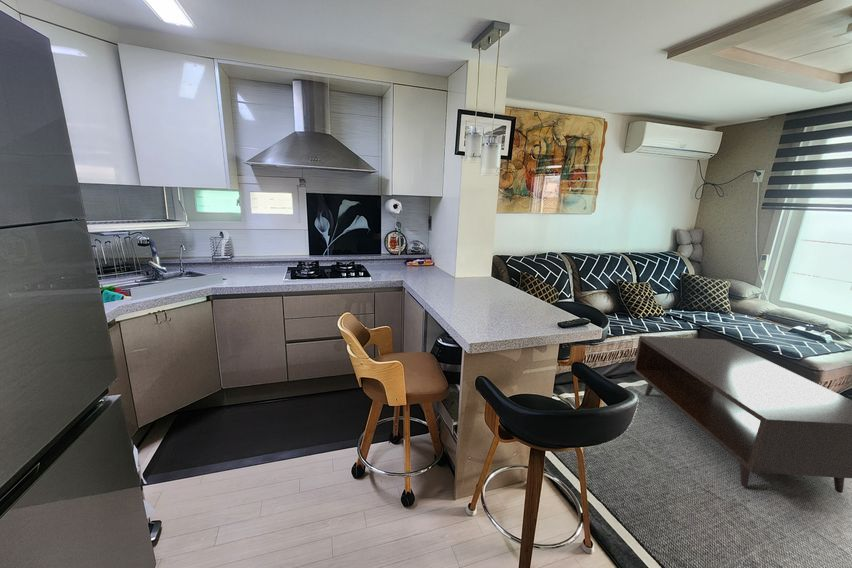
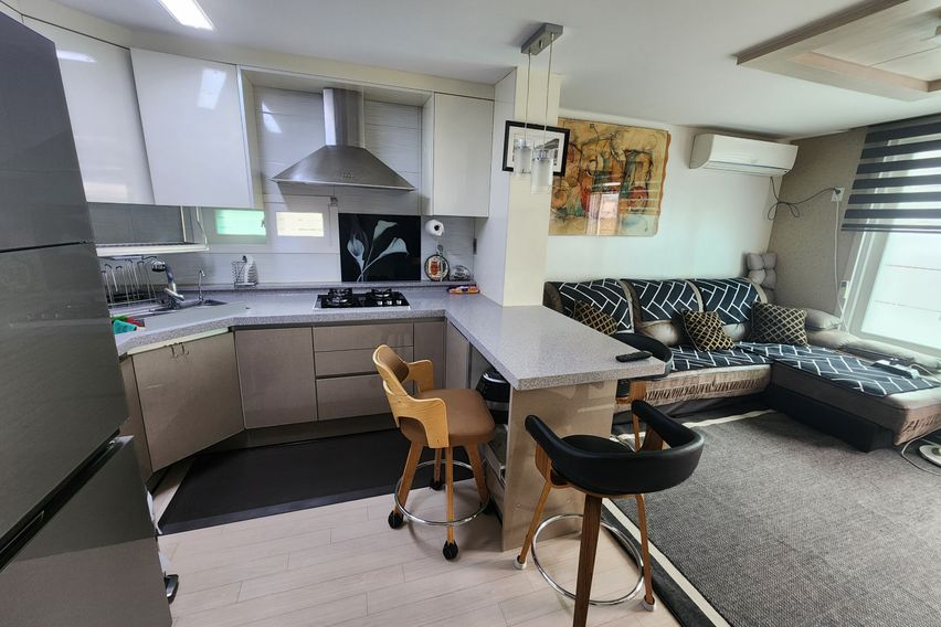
- coffee table (731, 402)
